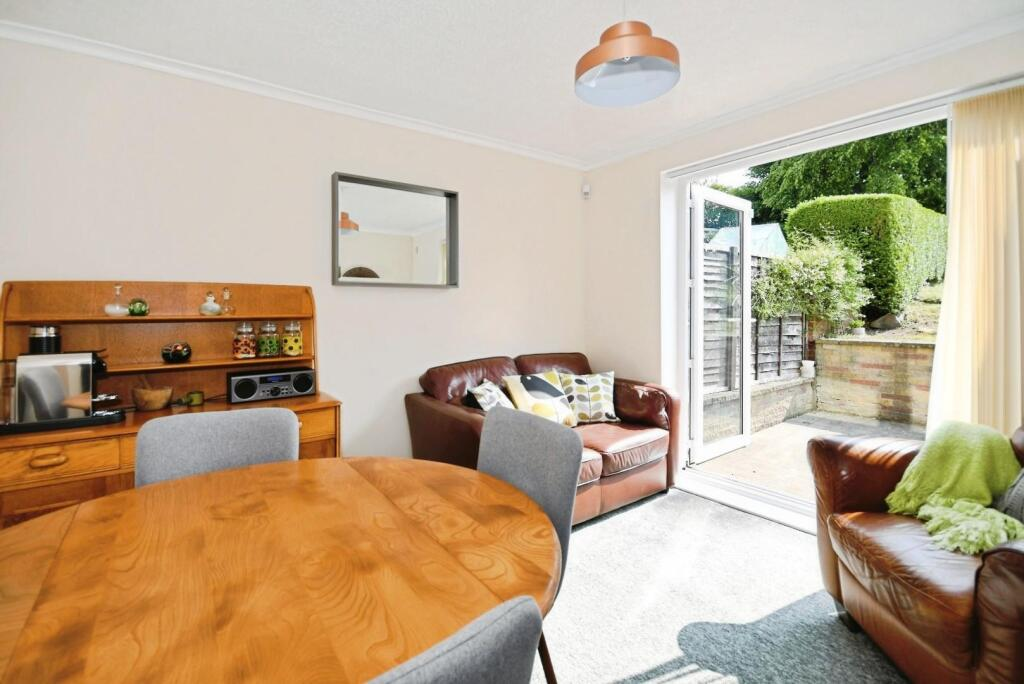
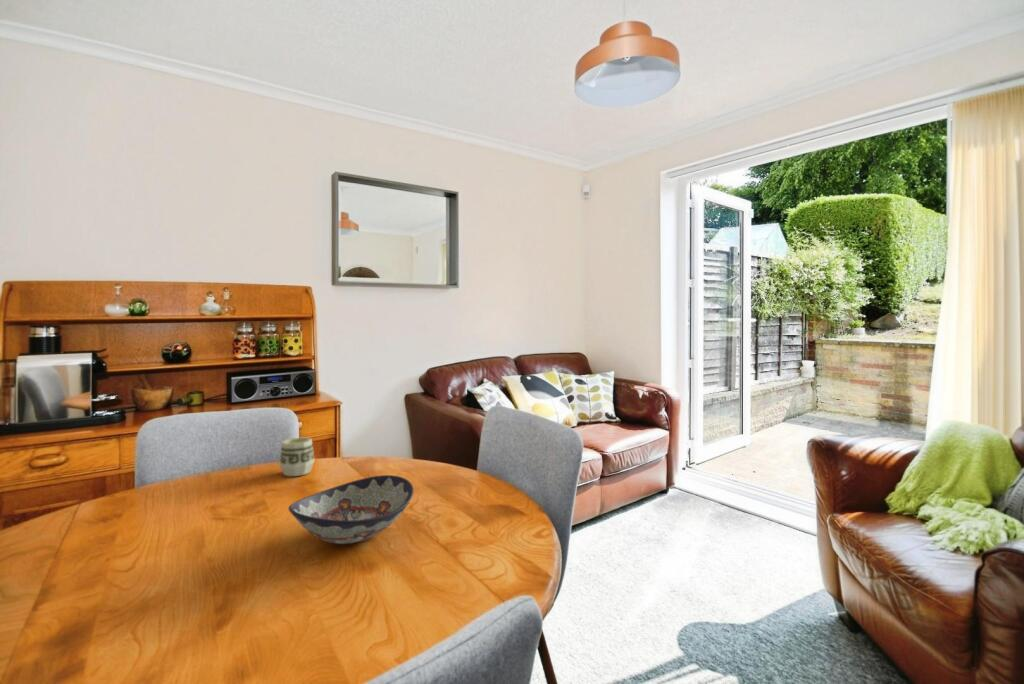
+ decorative bowl (355, 514)
+ cup (297, 456)
